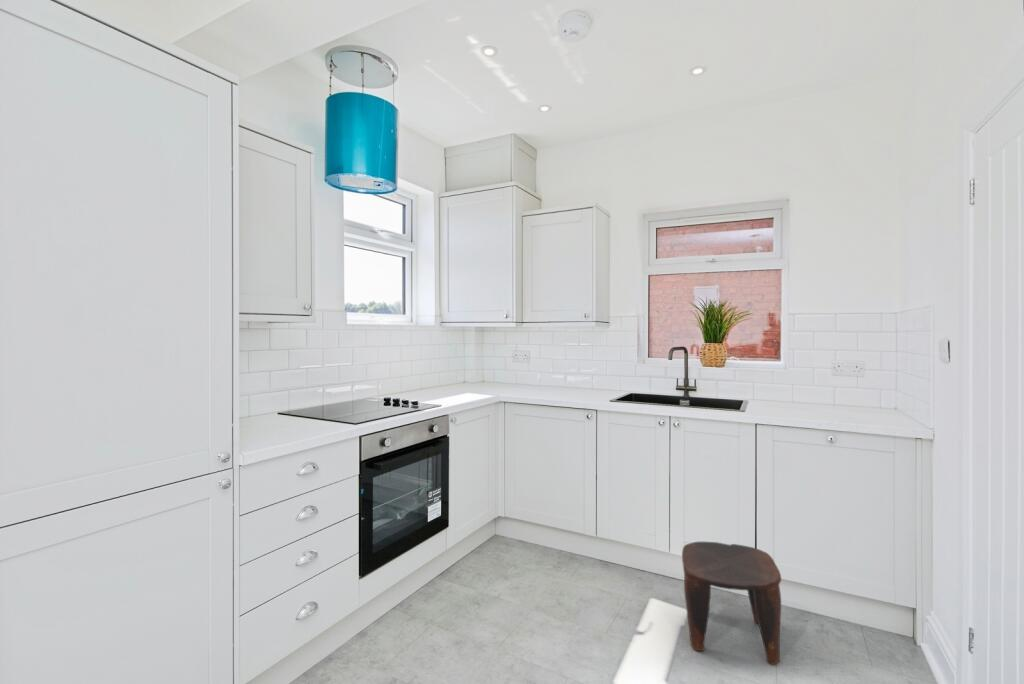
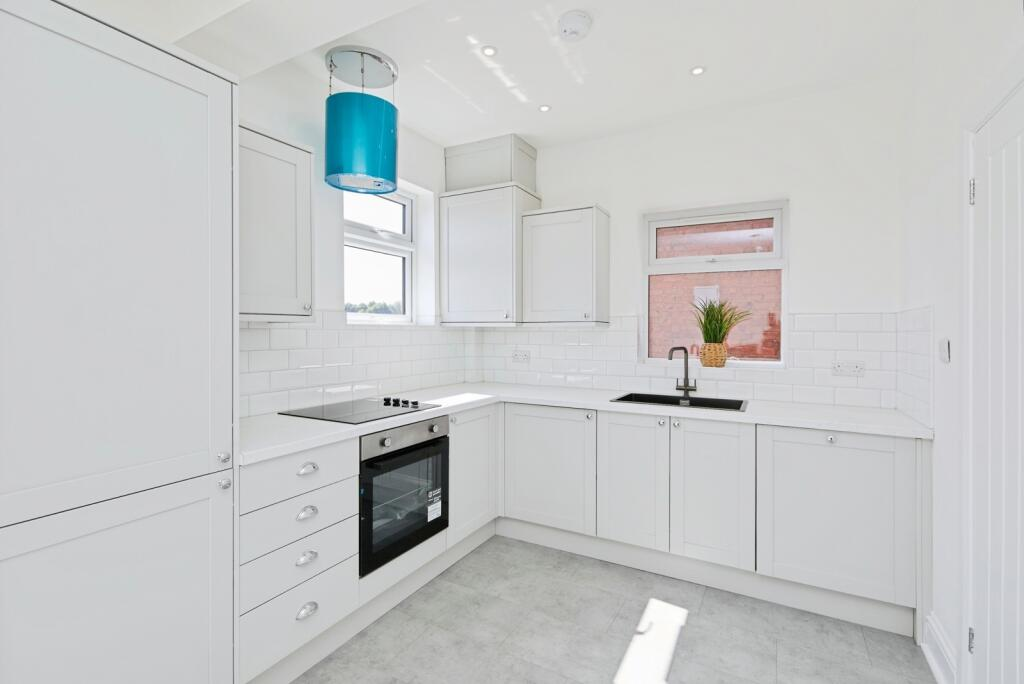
- stool (728, 588)
